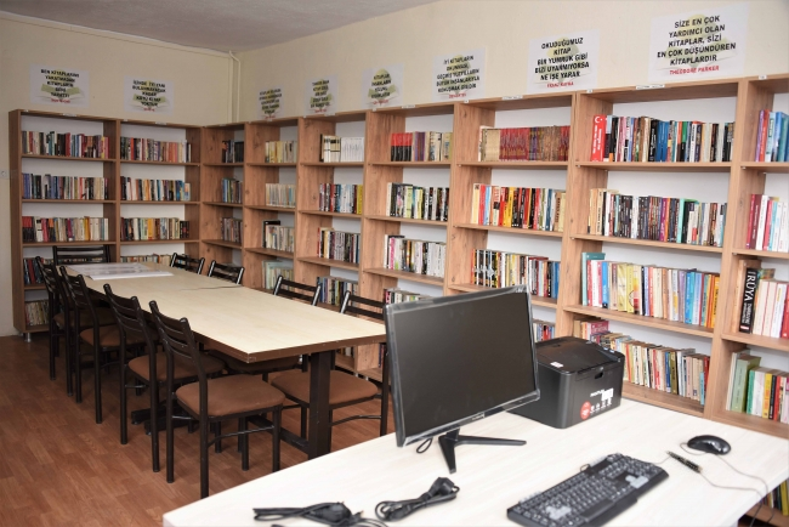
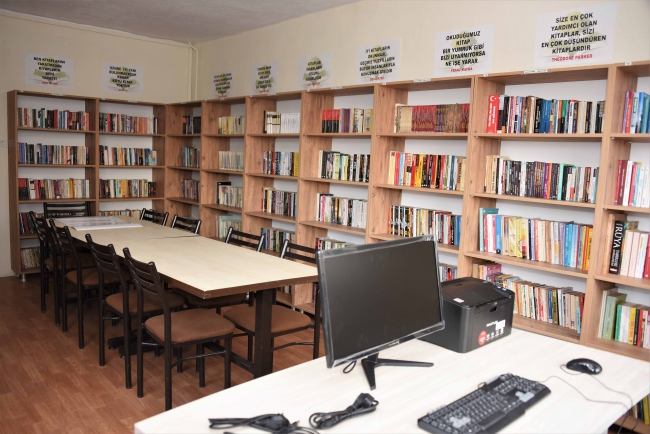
- pen (682, 458)
